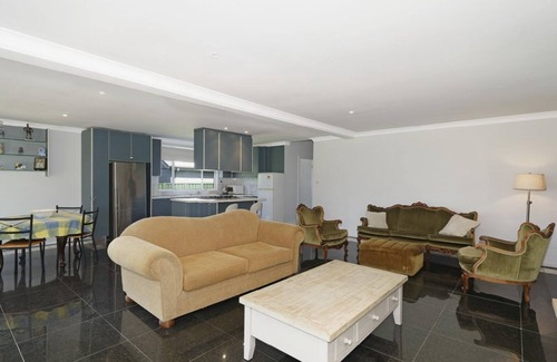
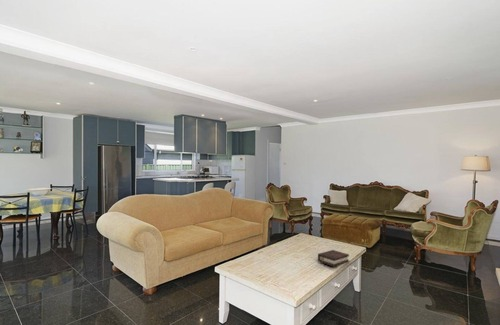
+ decorative book (333, 257)
